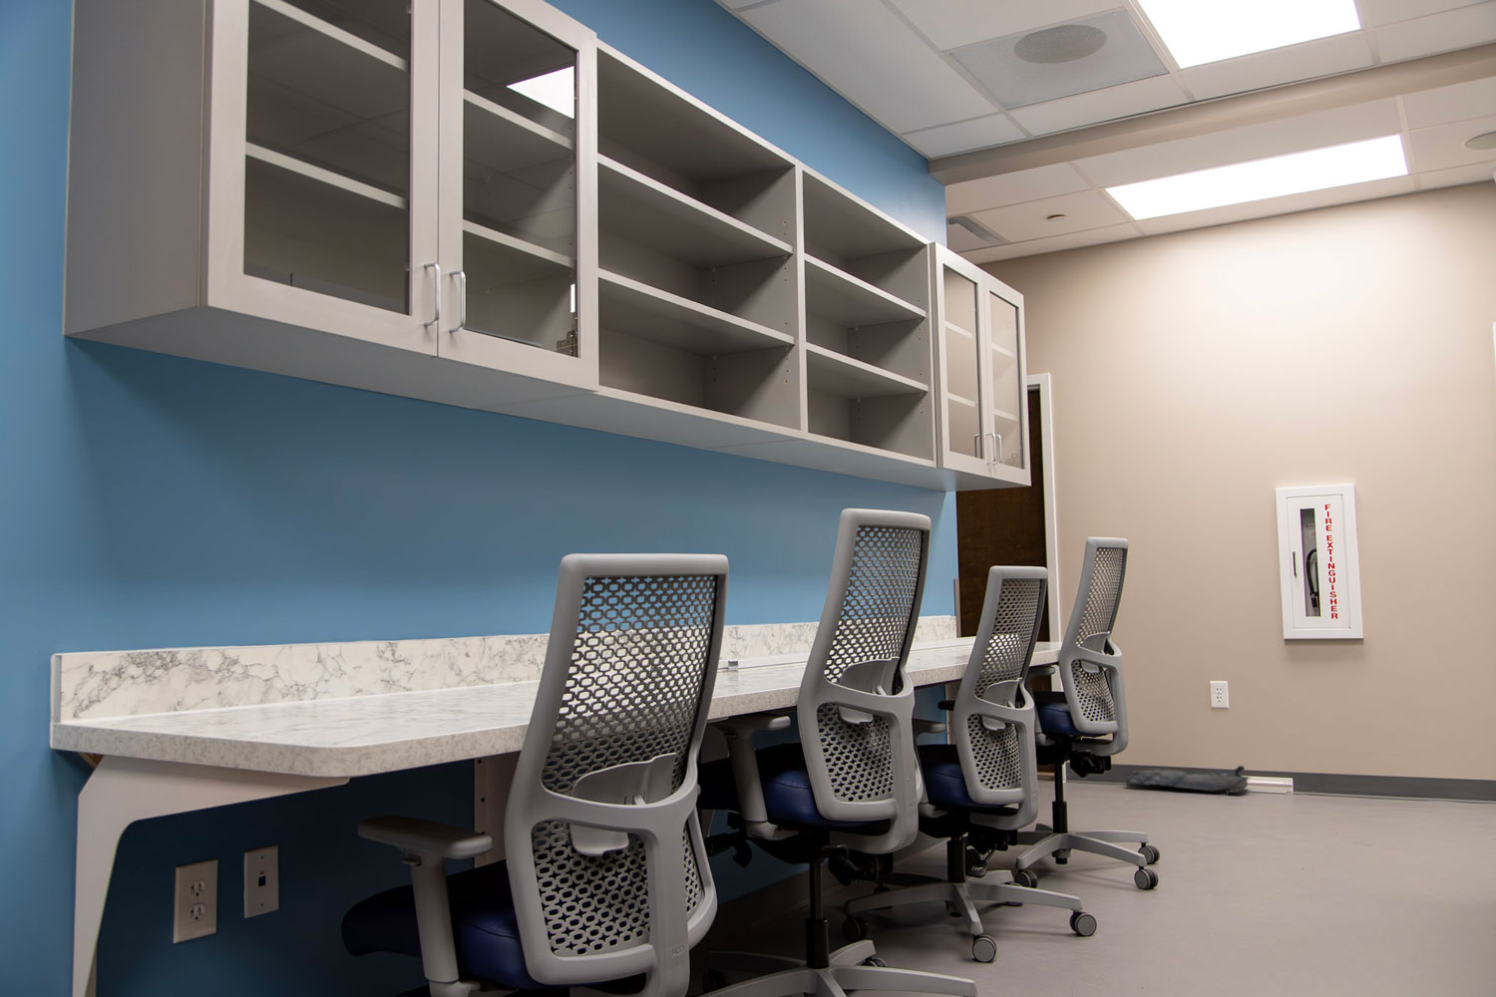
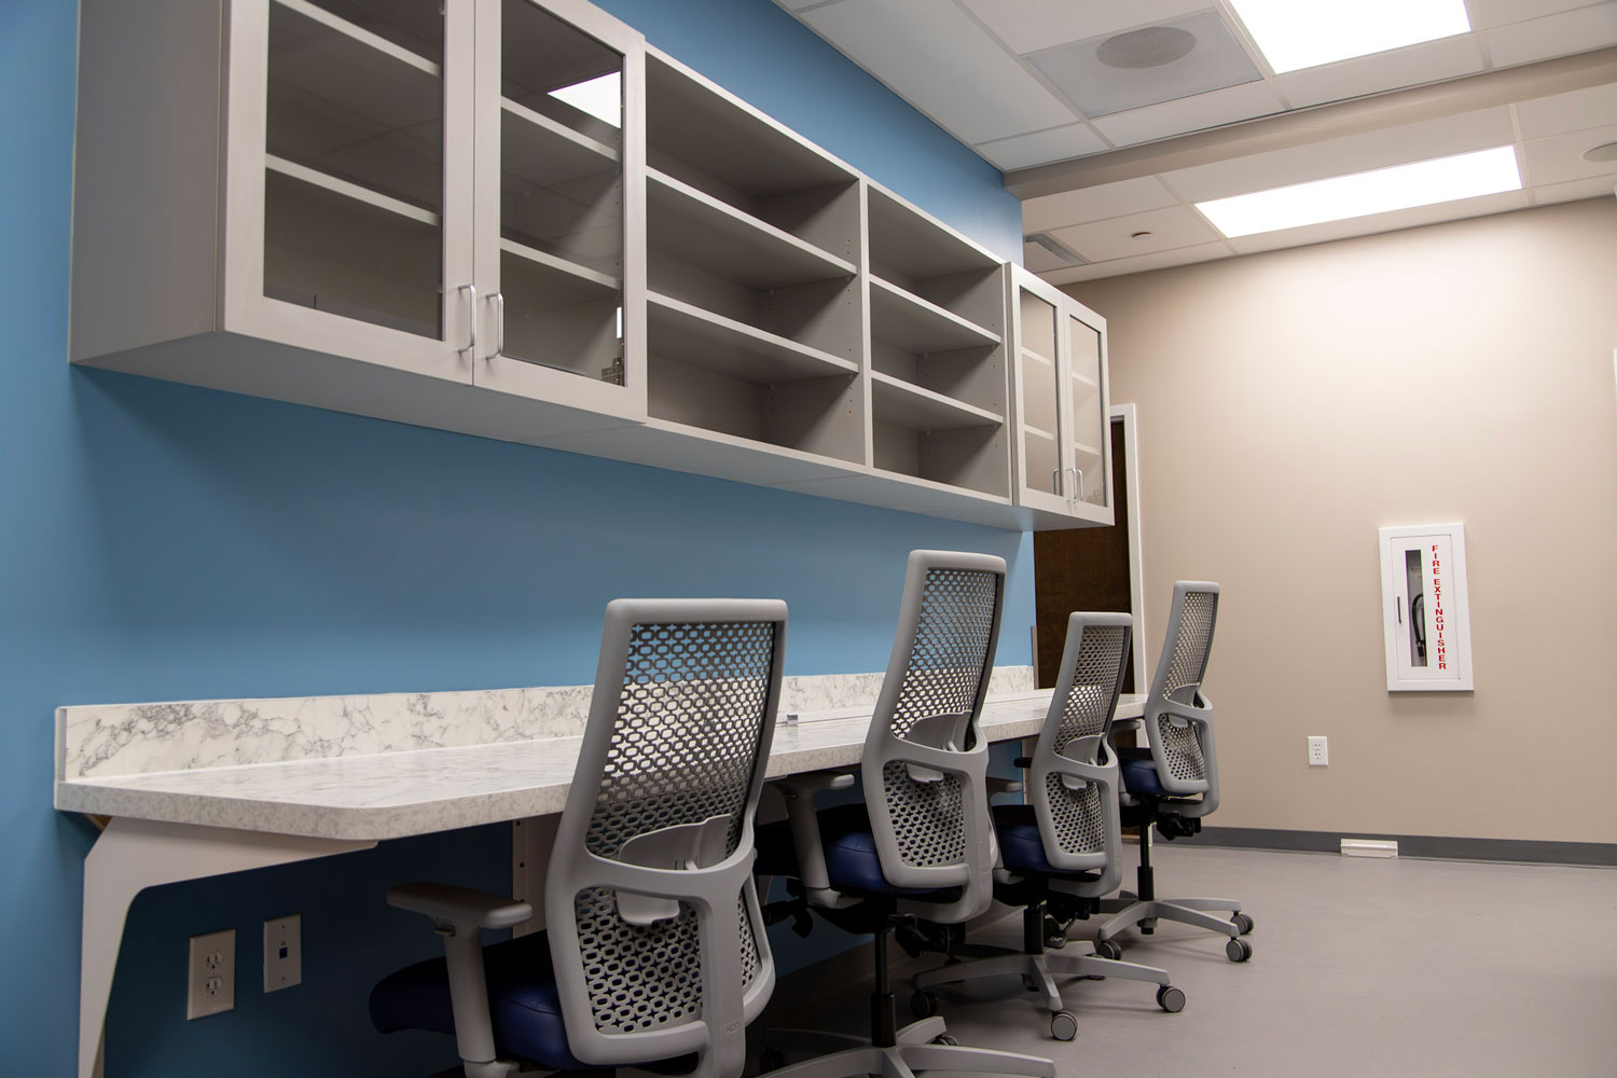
- backpack (1184, 777)
